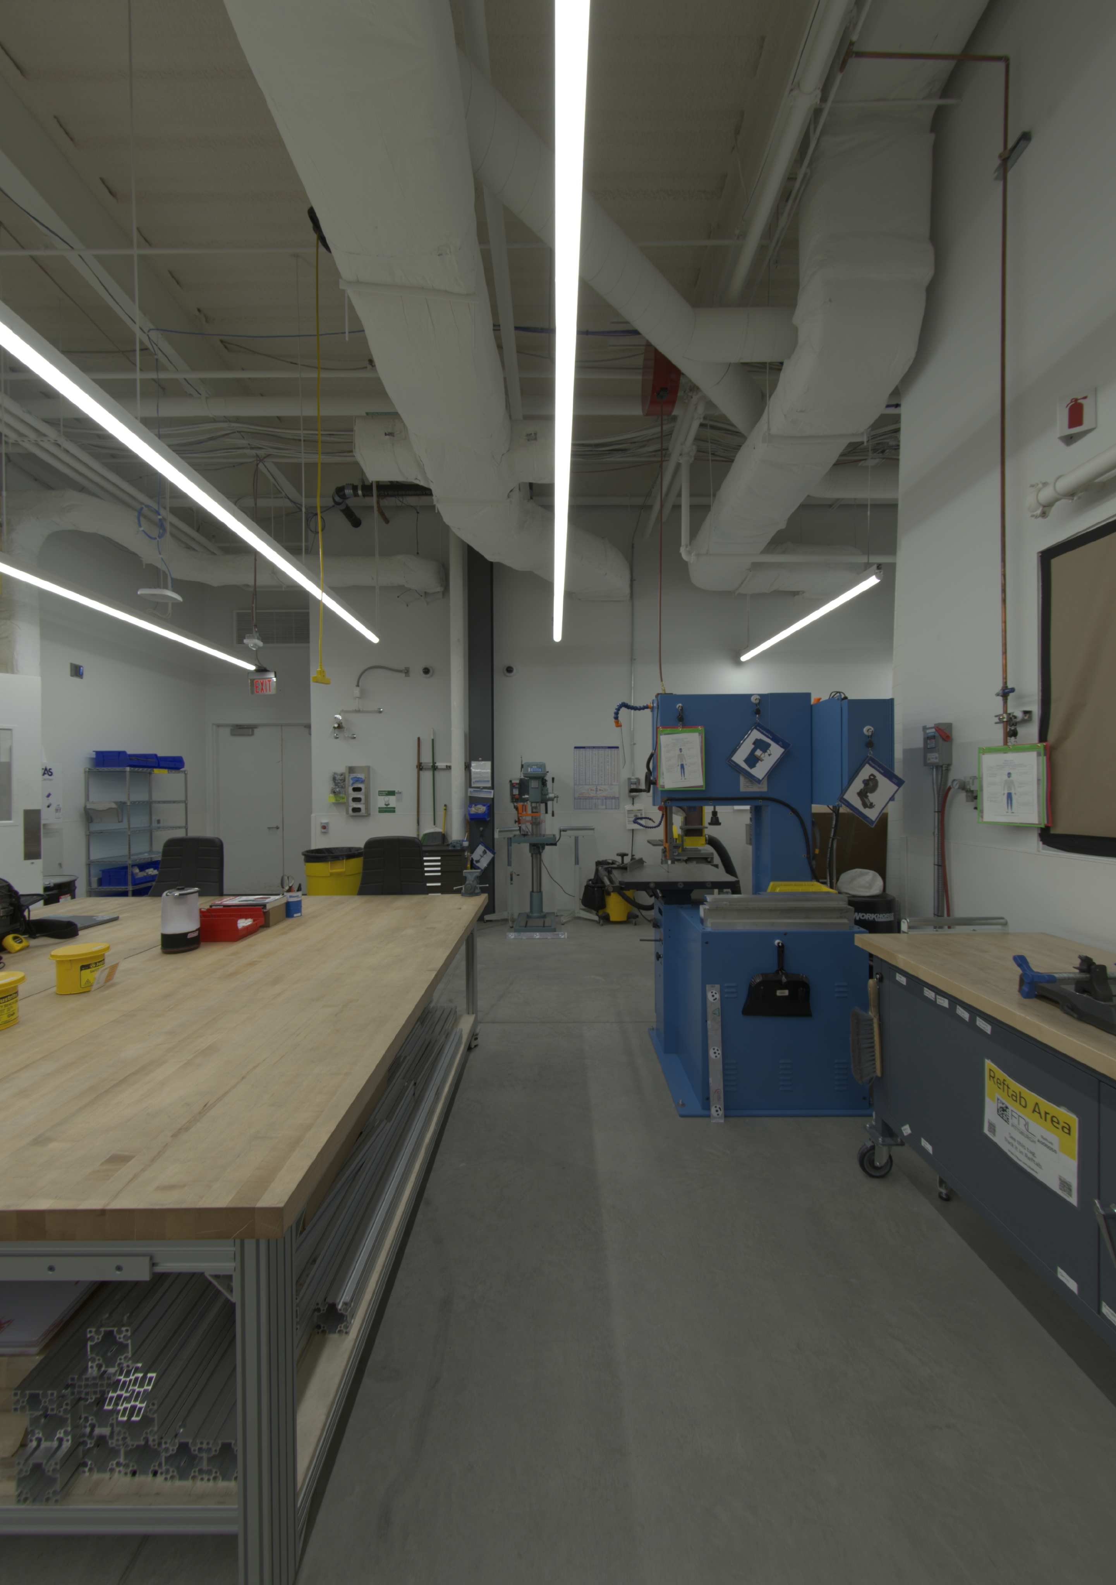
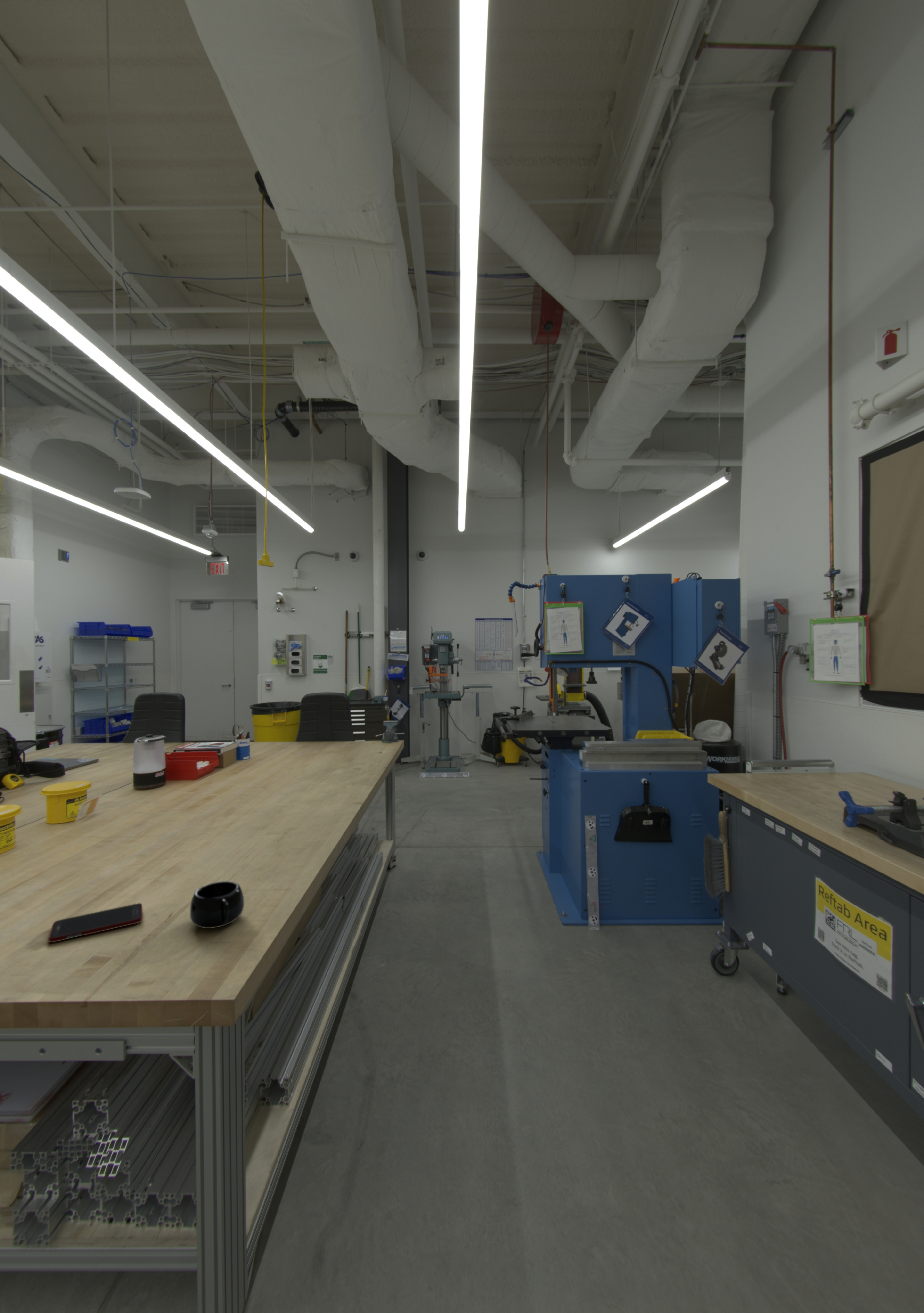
+ mug (219, 907)
+ cell phone (98, 922)
